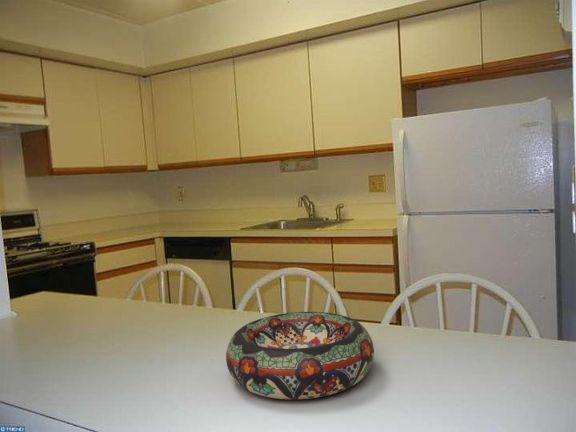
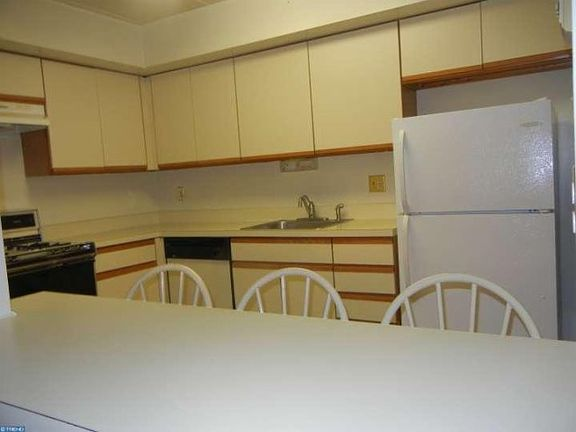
- decorative bowl (299, 351)
